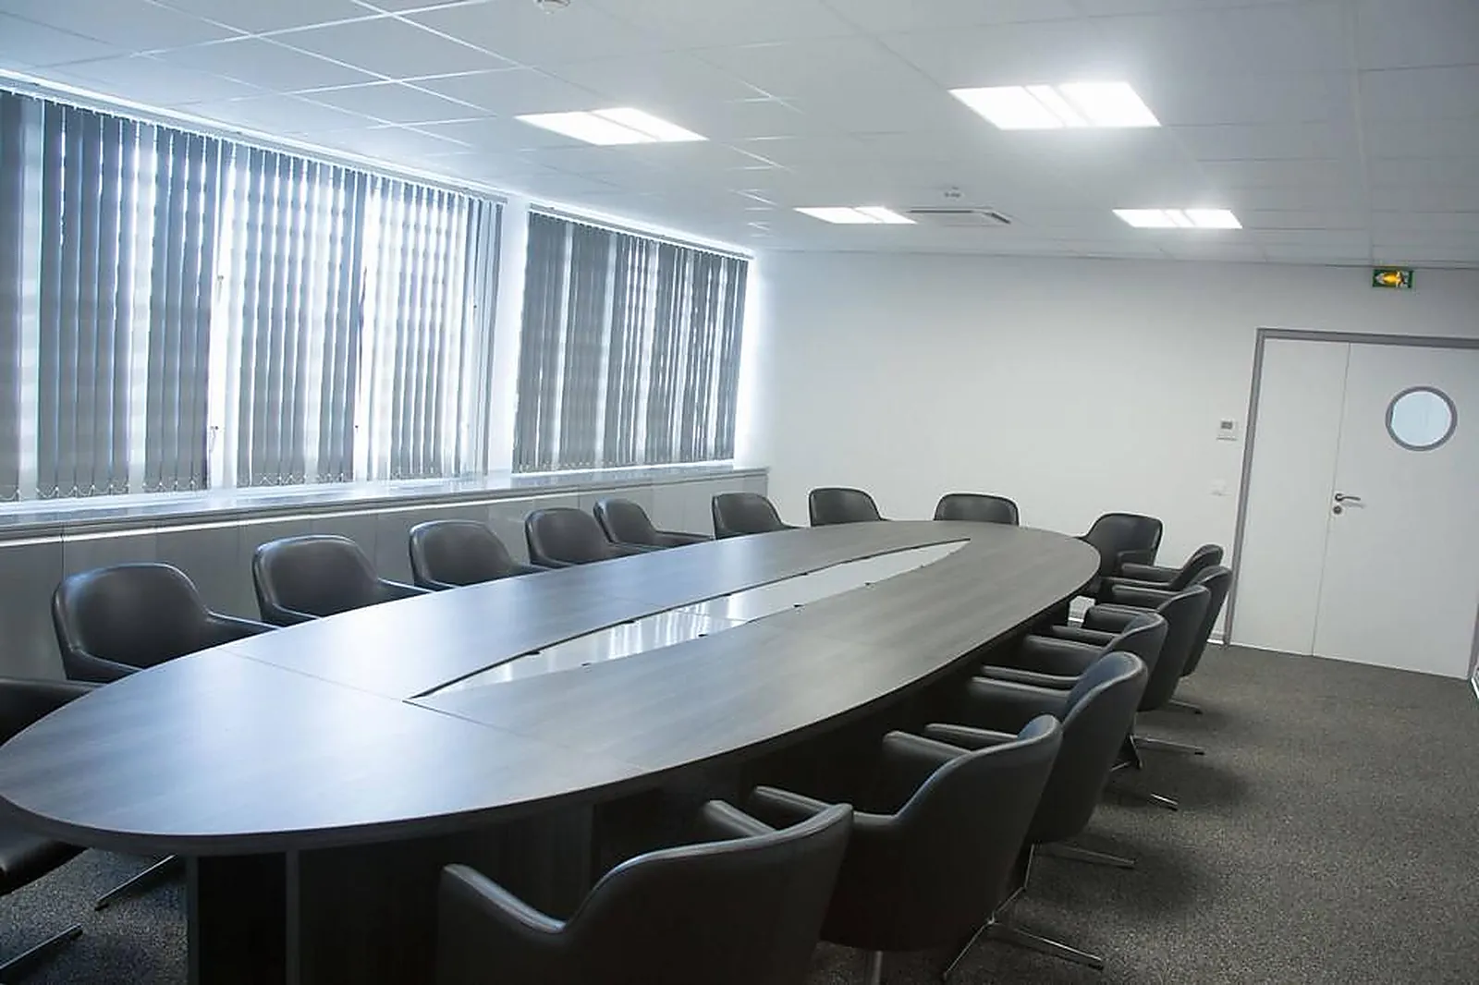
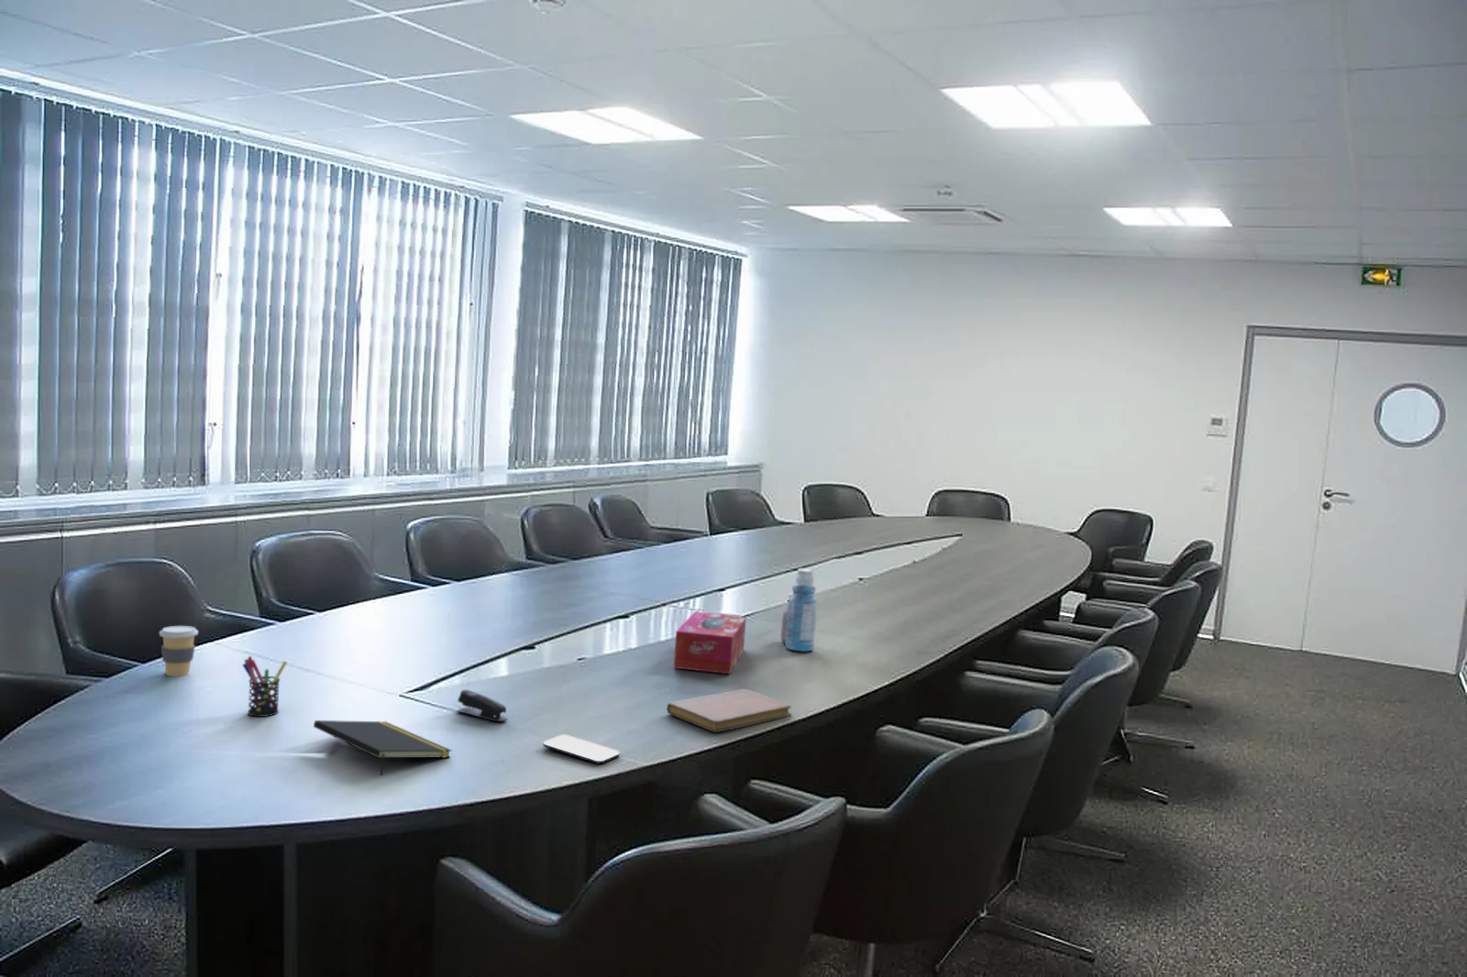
+ bottle (798, 606)
+ tissue box (710, 641)
+ smartphone (580, 749)
+ notebook (730, 709)
+ notepad (383, 738)
+ stapler (482, 704)
+ coffee cup (178, 652)
+ pen holder (262, 685)
